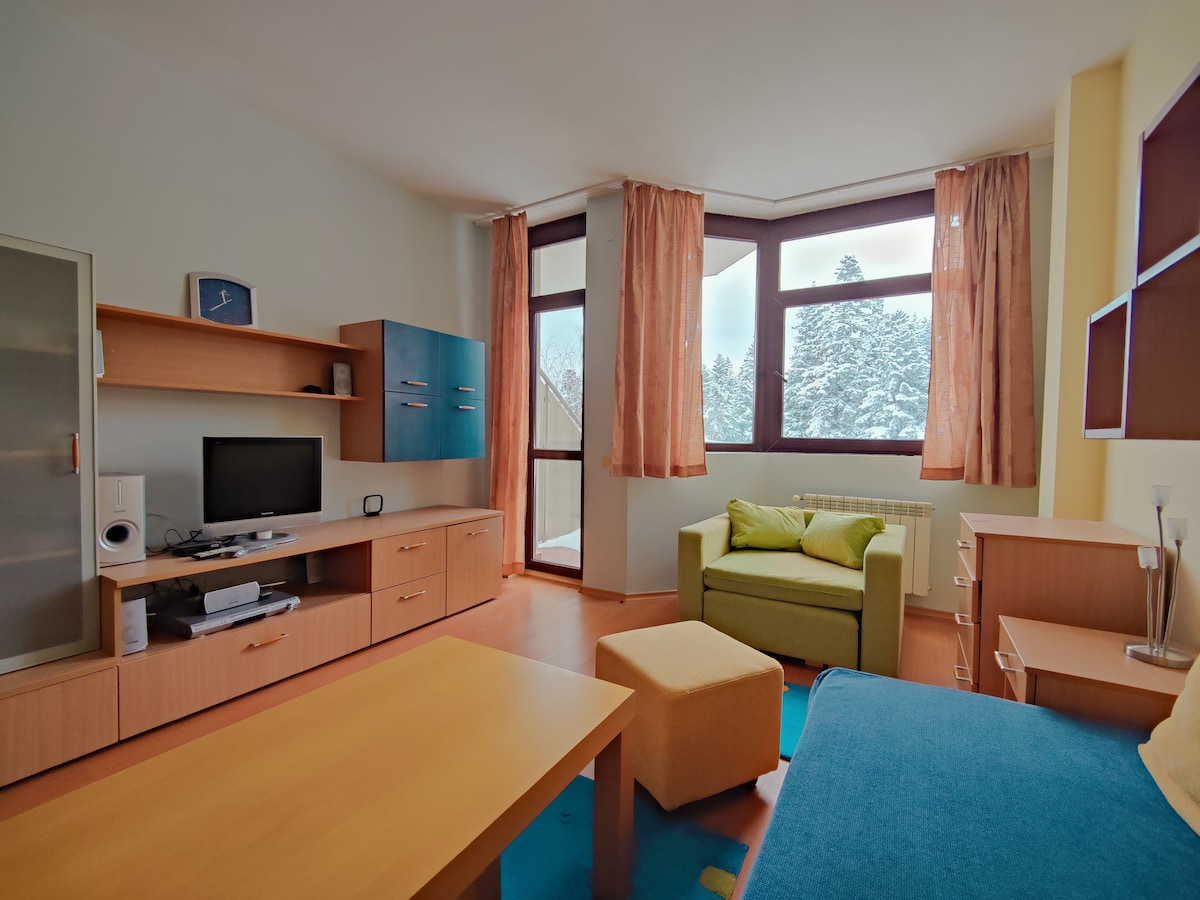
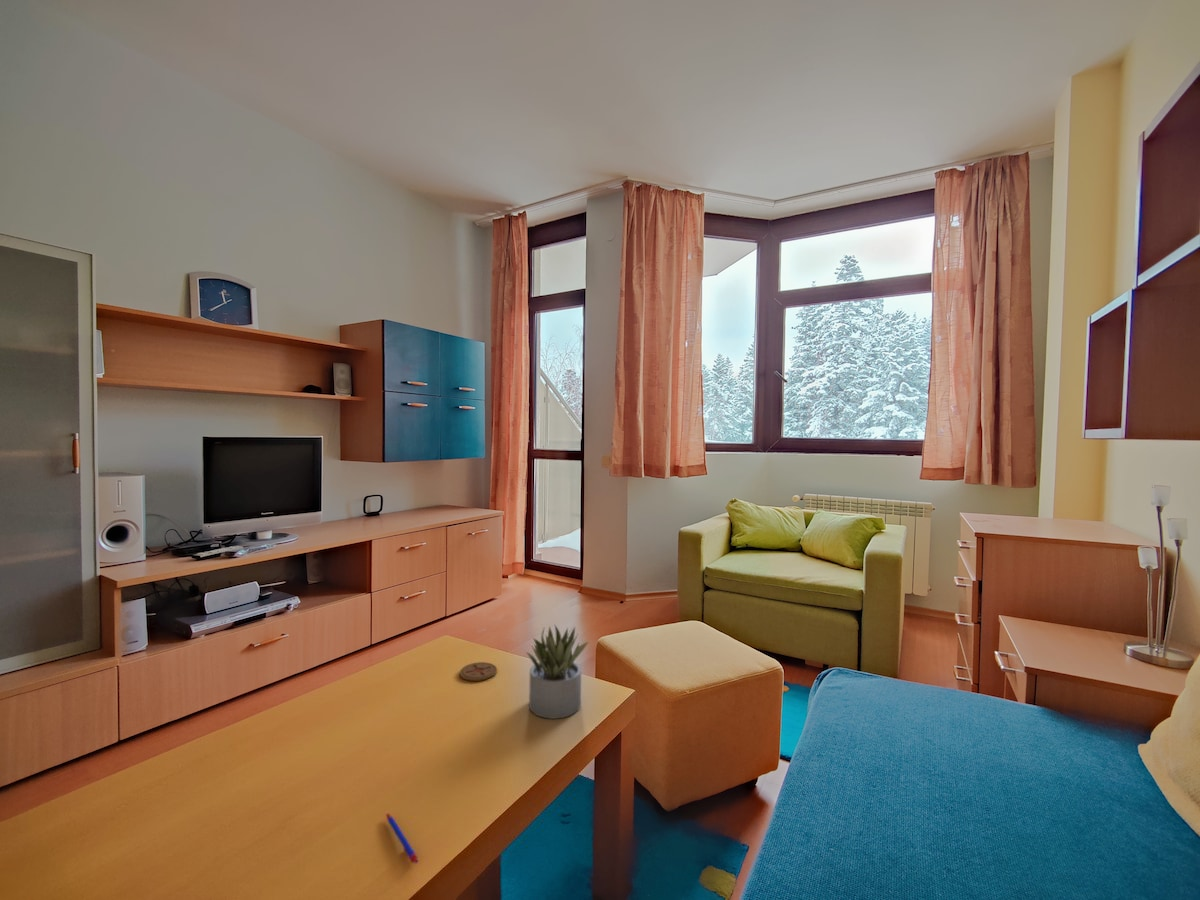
+ pen (400, 835)
+ coaster (478, 671)
+ succulent plant (556, 664)
